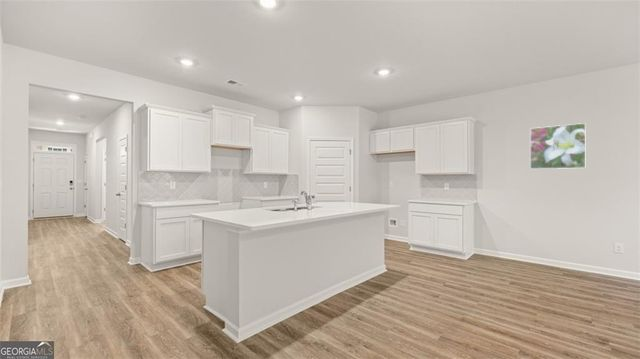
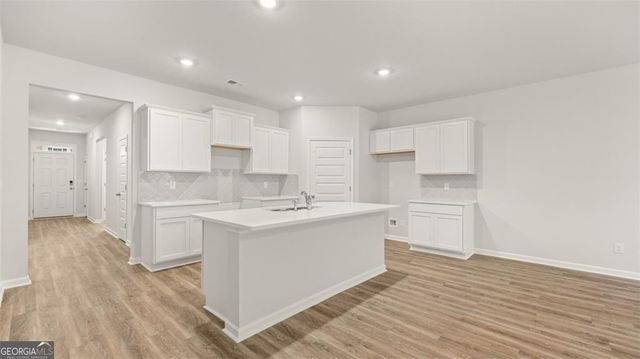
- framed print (556, 147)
